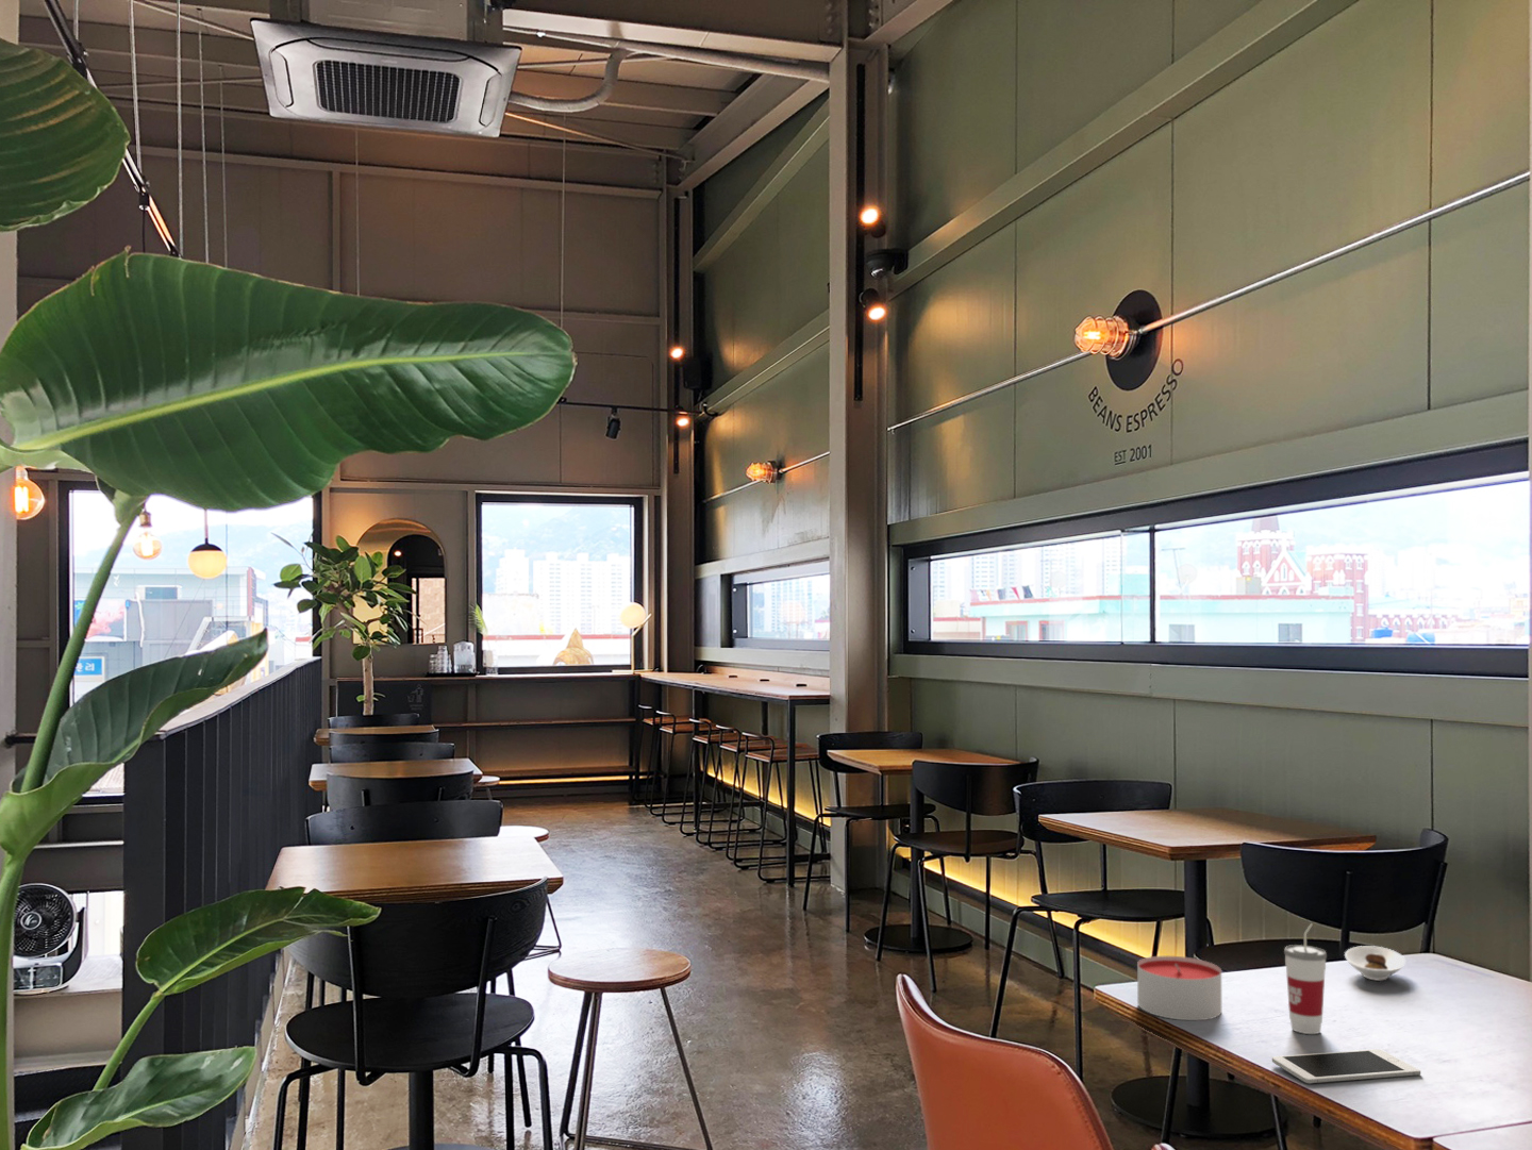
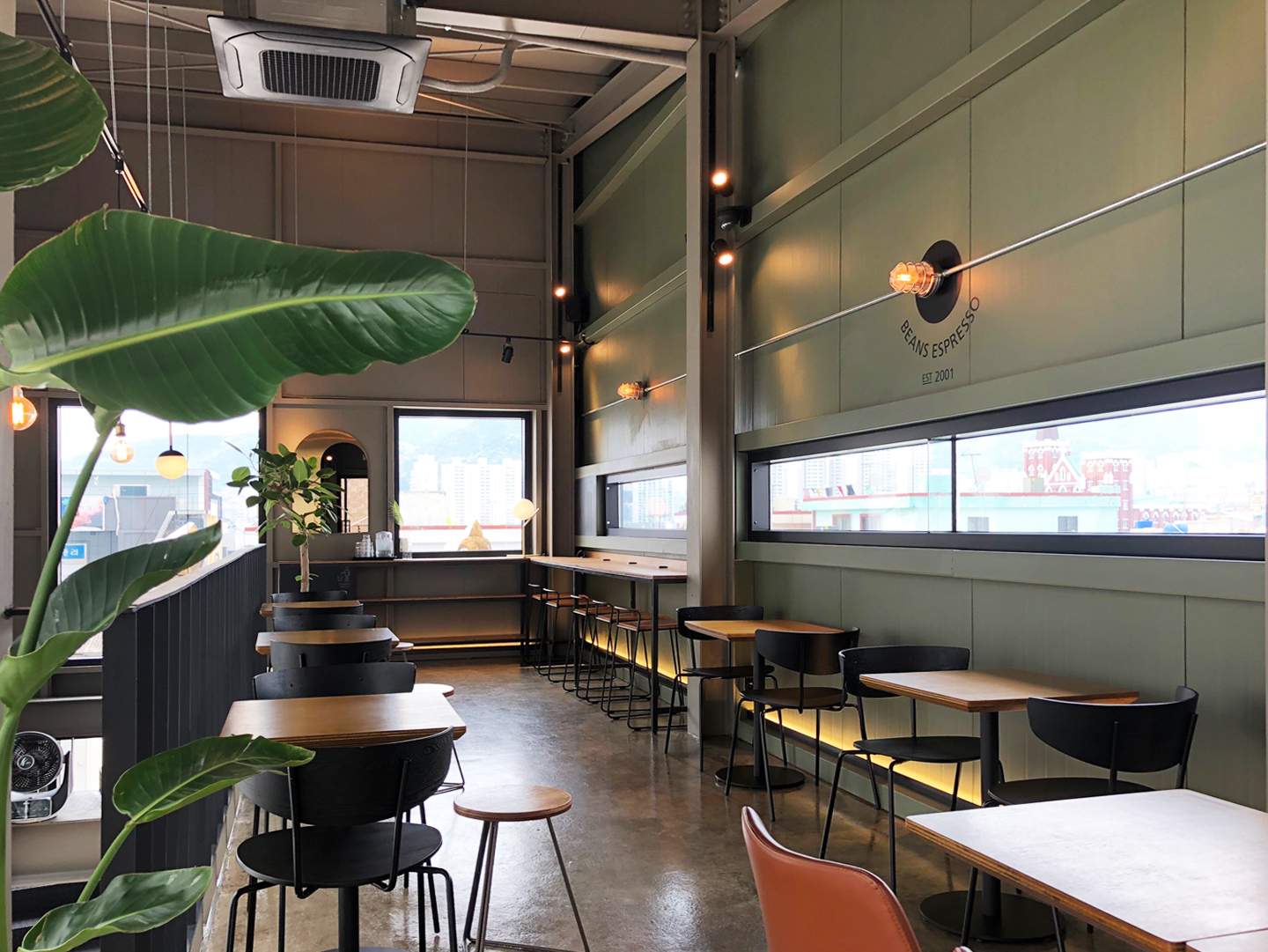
- cup (1305, 976)
- candle (1179, 985)
- saucer (1375, 964)
- cell phone (1345, 1065)
